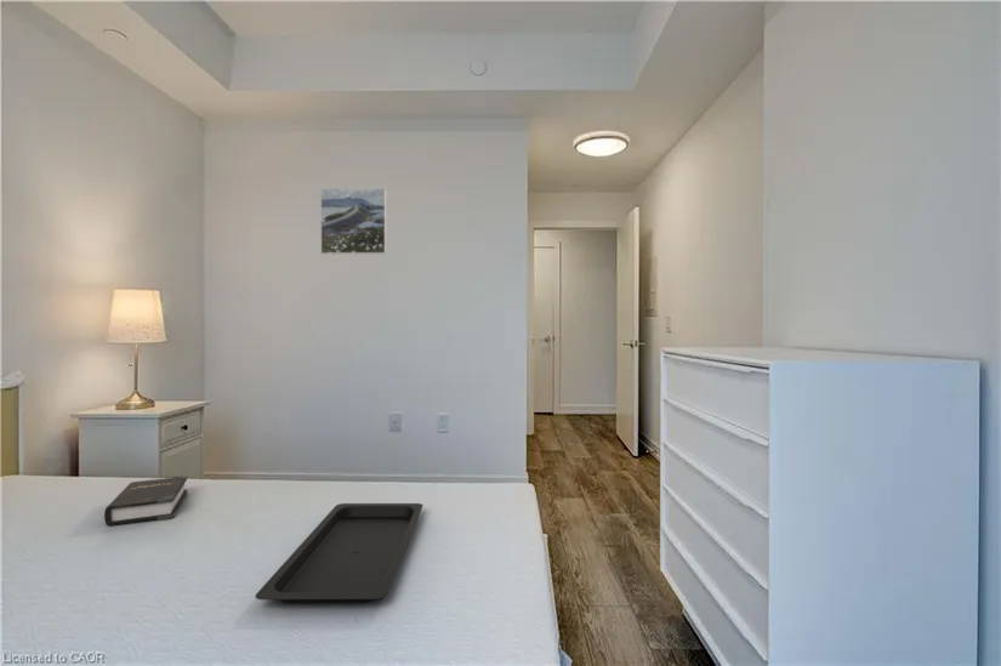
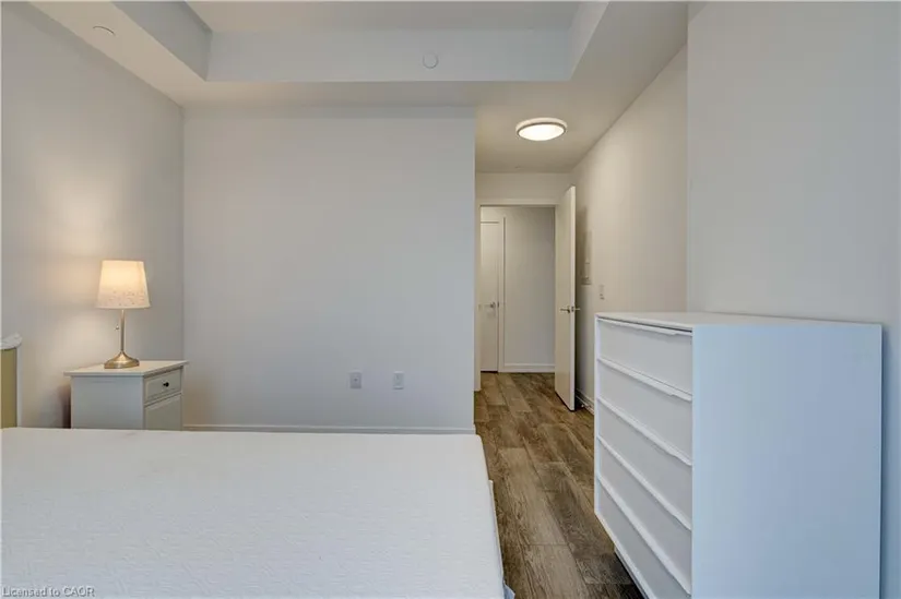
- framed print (353, 221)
- serving tray (356, 546)
- hardback book (149, 499)
